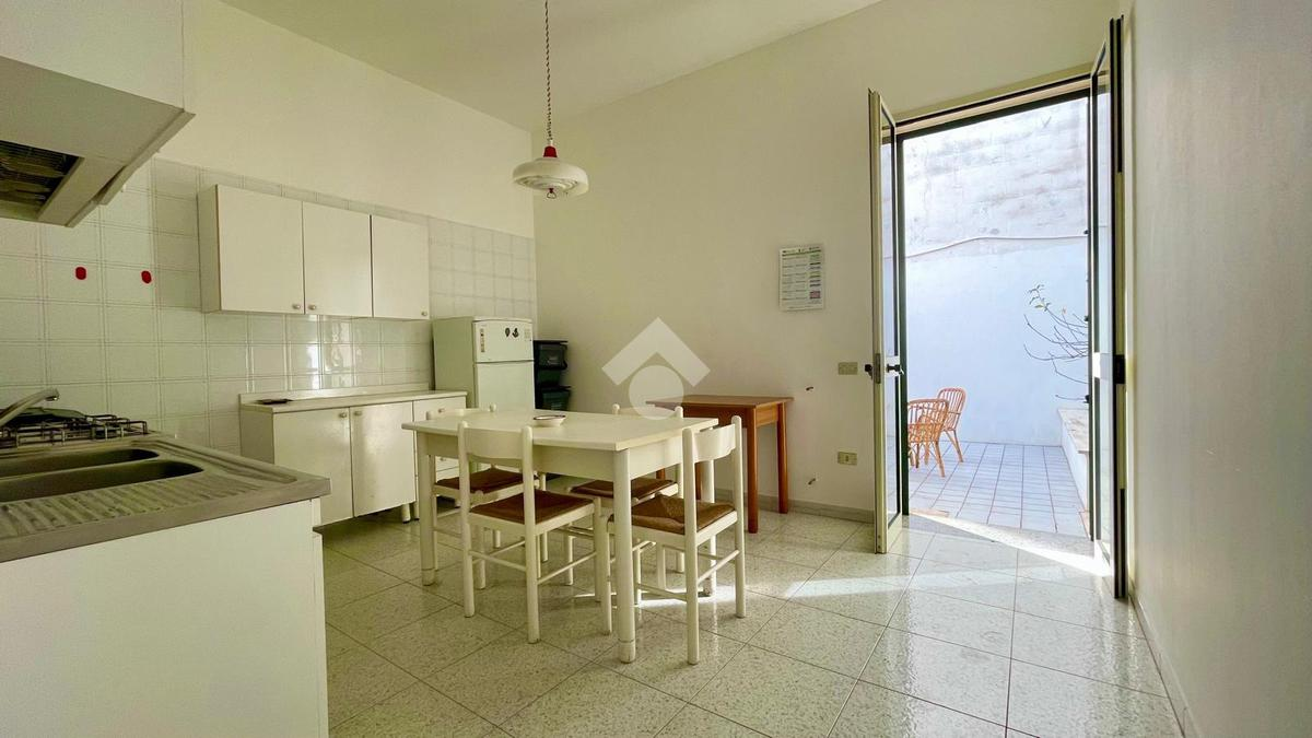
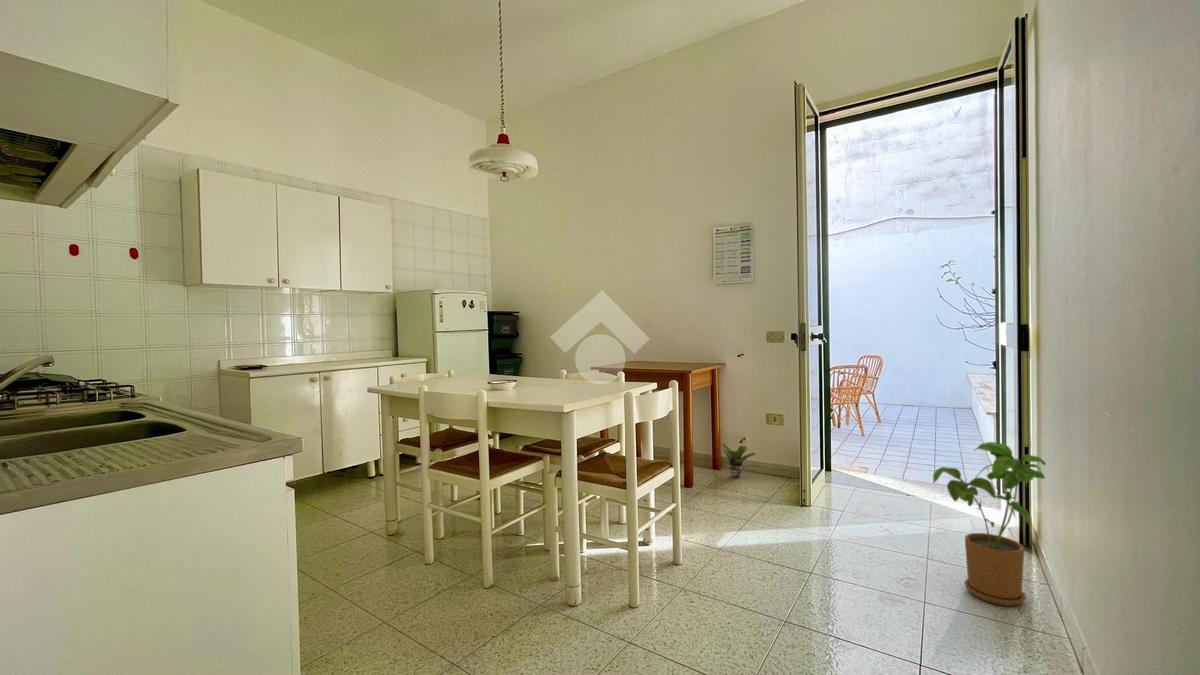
+ potted plant (735, 460)
+ house plant (987, 519)
